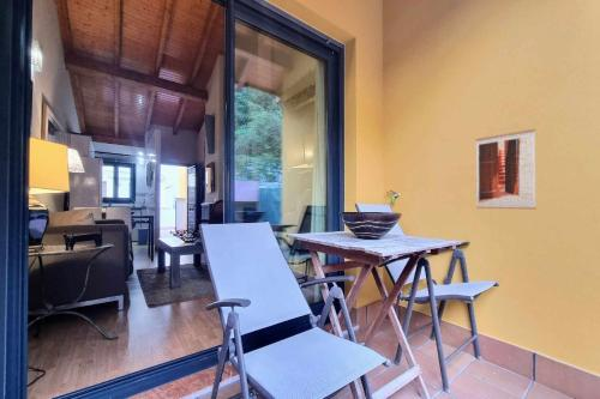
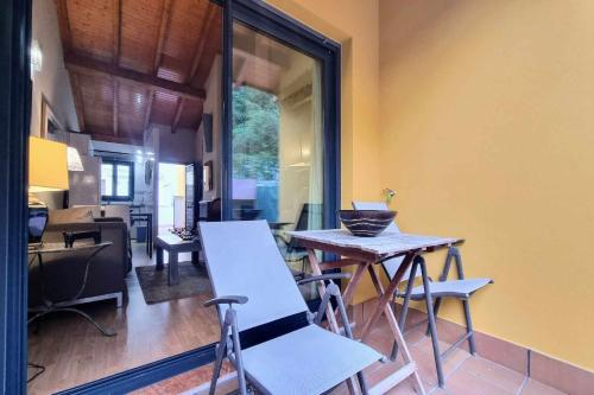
- wall art (503, 171)
